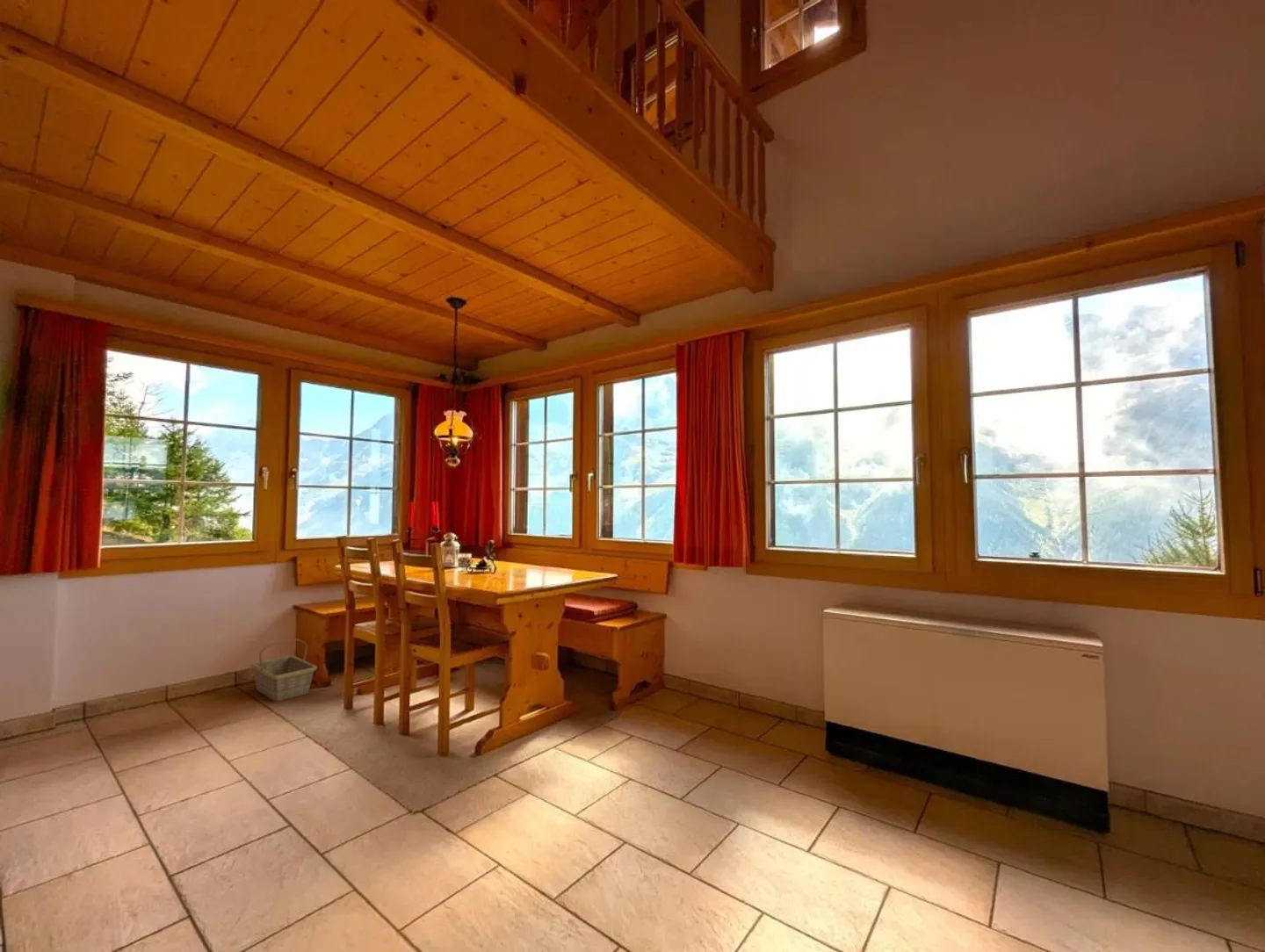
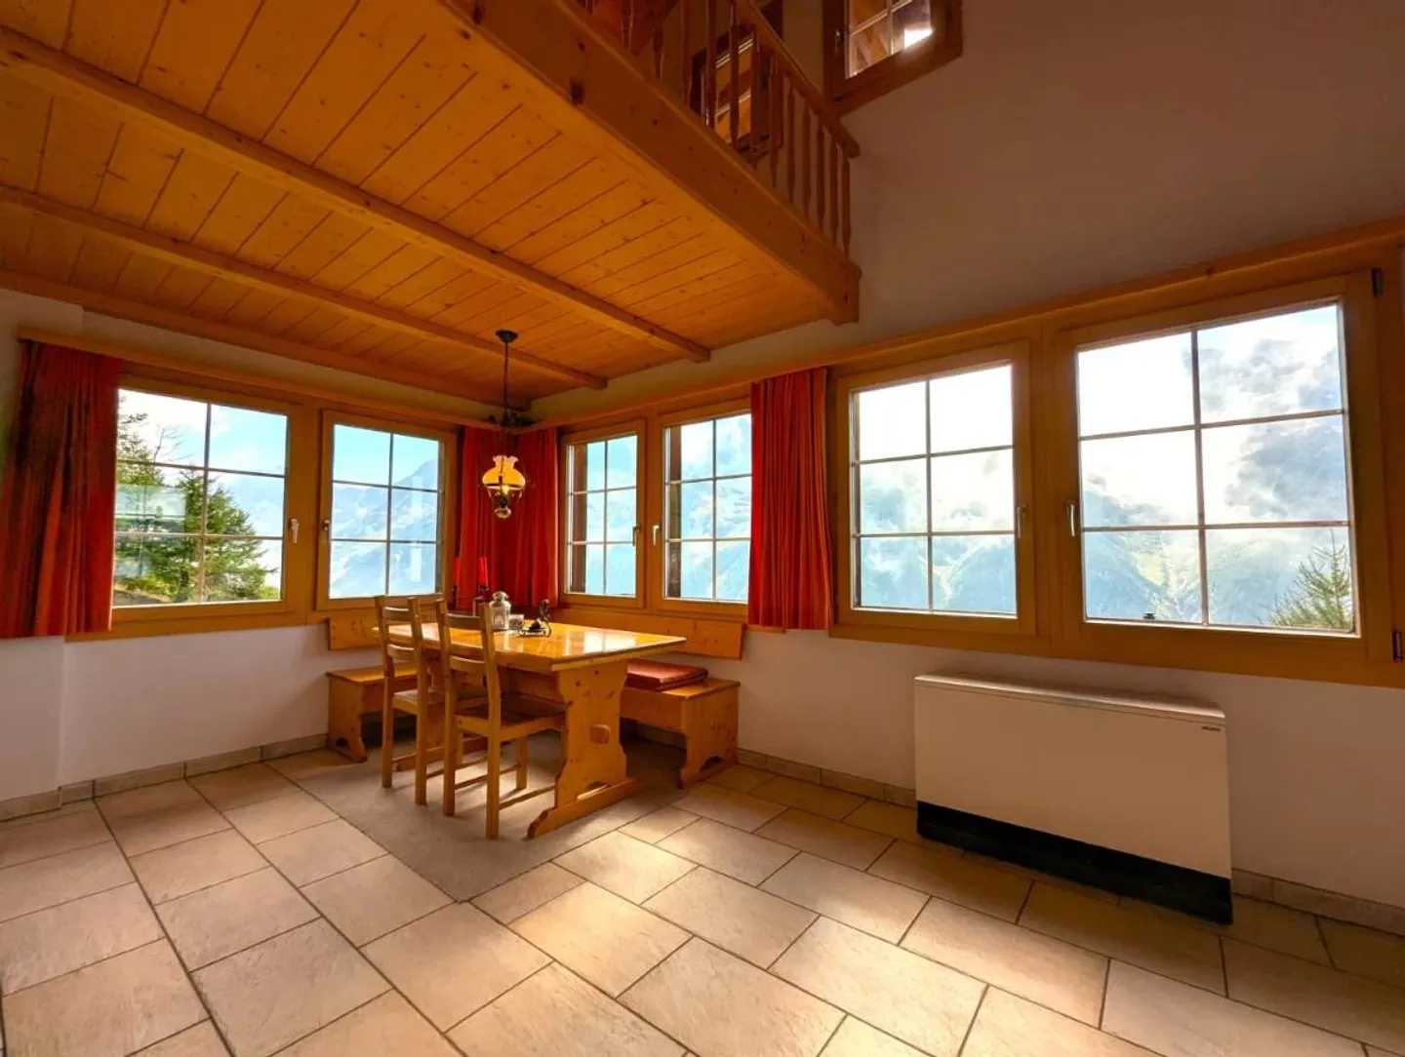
- basket (283, 666)
